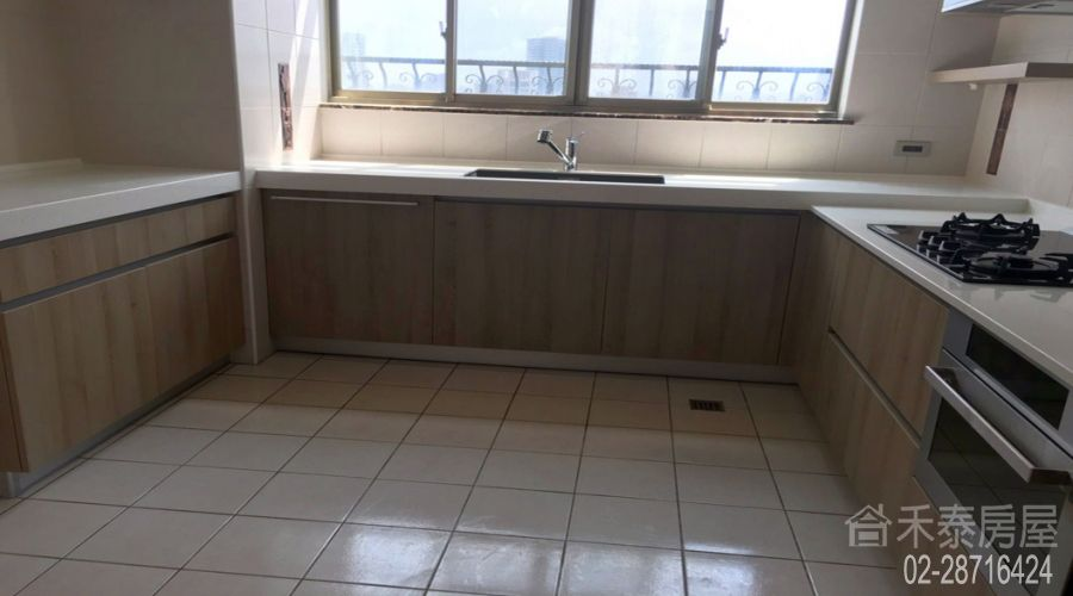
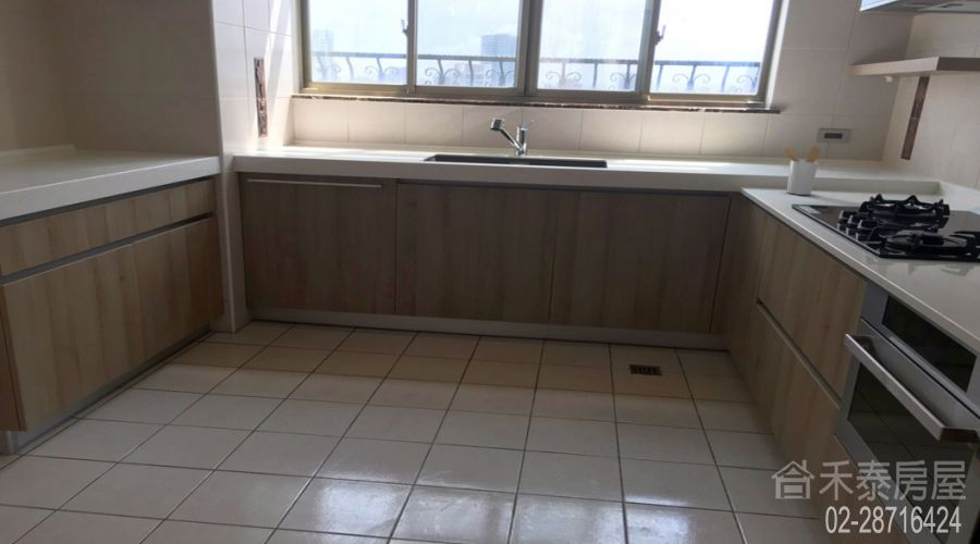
+ utensil holder (796, 169)
